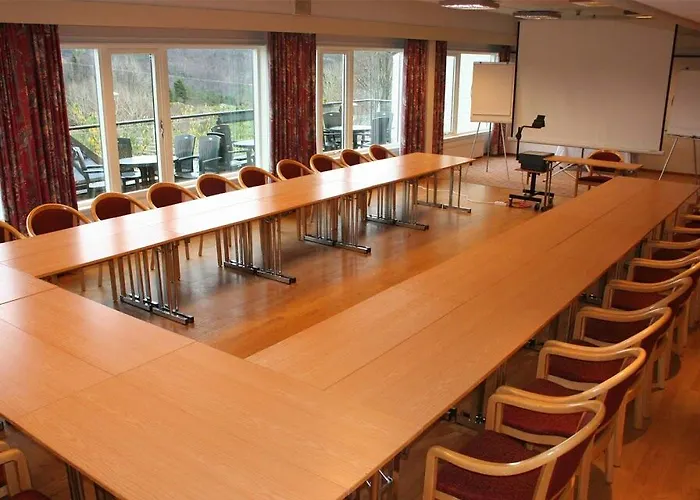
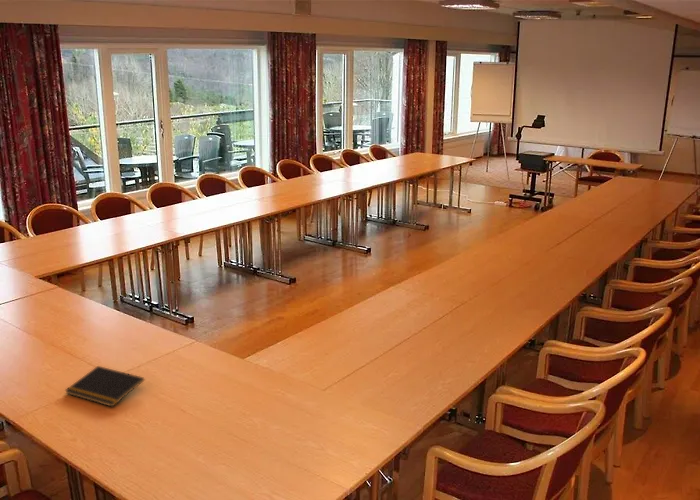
+ notepad (104, 385)
